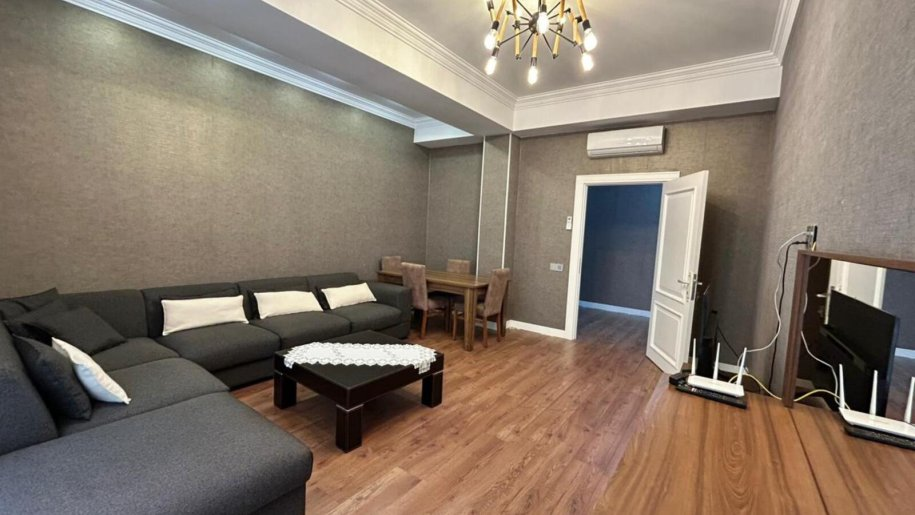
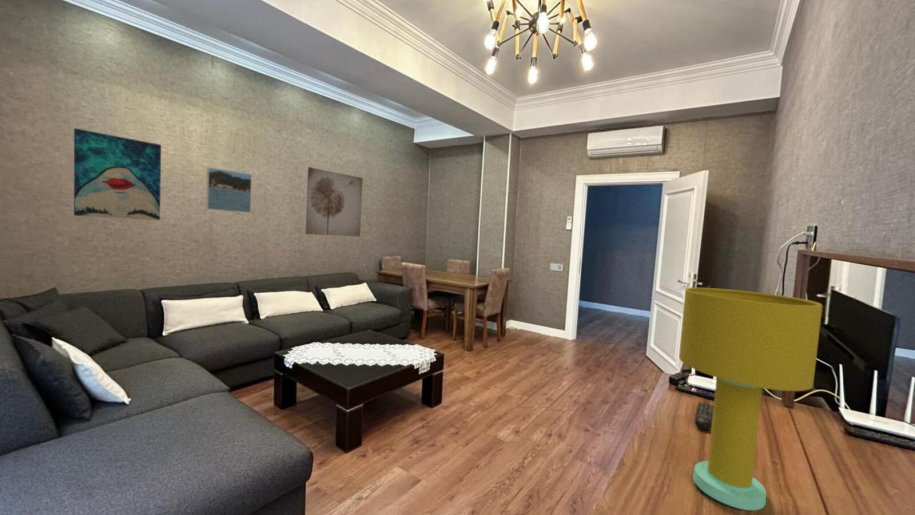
+ remote control (704, 414)
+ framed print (229, 191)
+ wall art (335, 204)
+ table lamp (737, 393)
+ wall art (120, 177)
